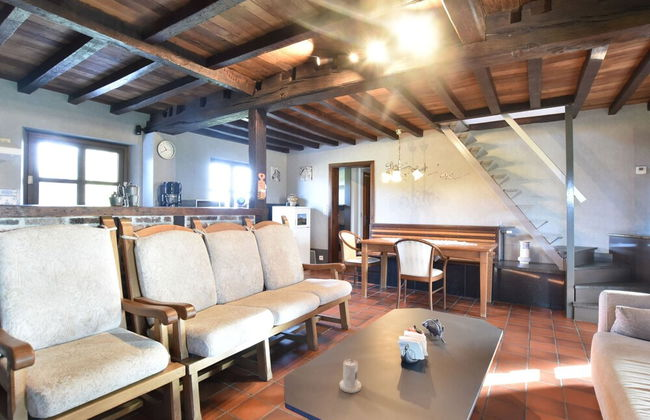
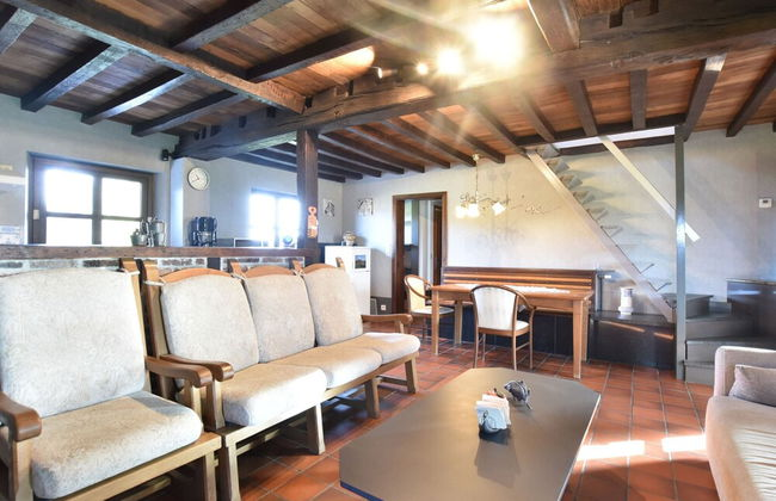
- candle (350, 373)
